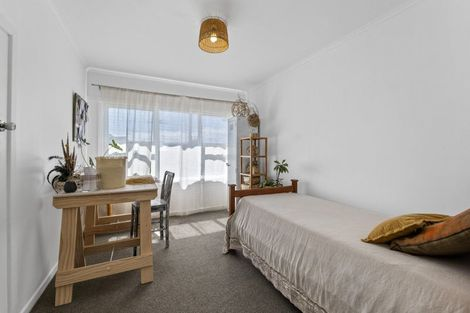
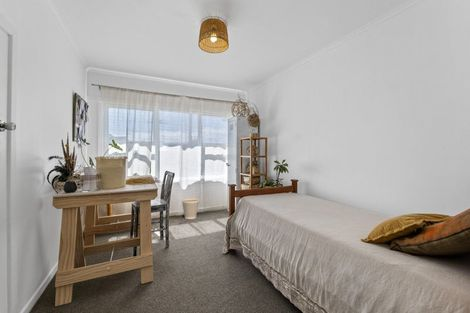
+ wastebasket (190, 208)
